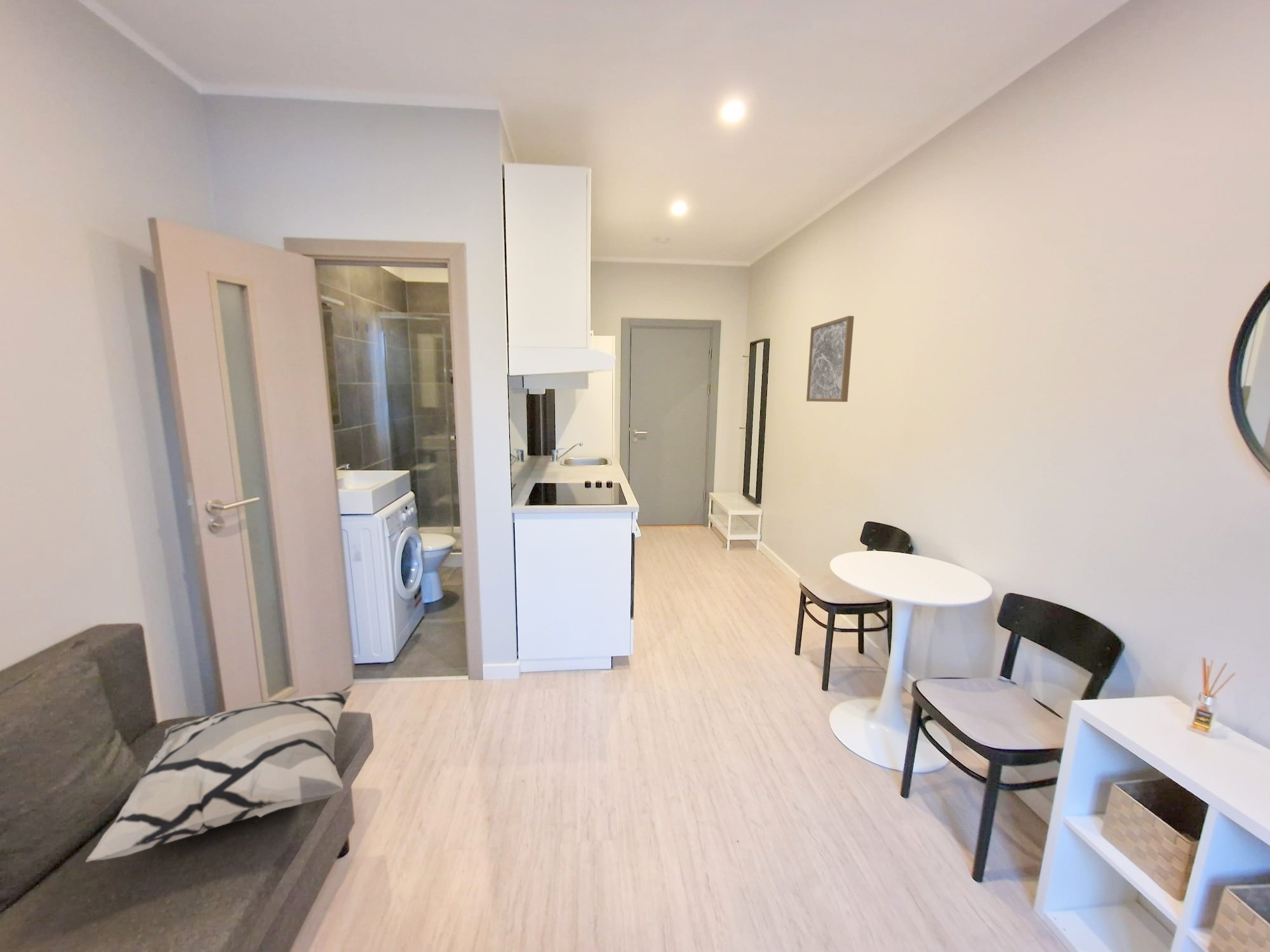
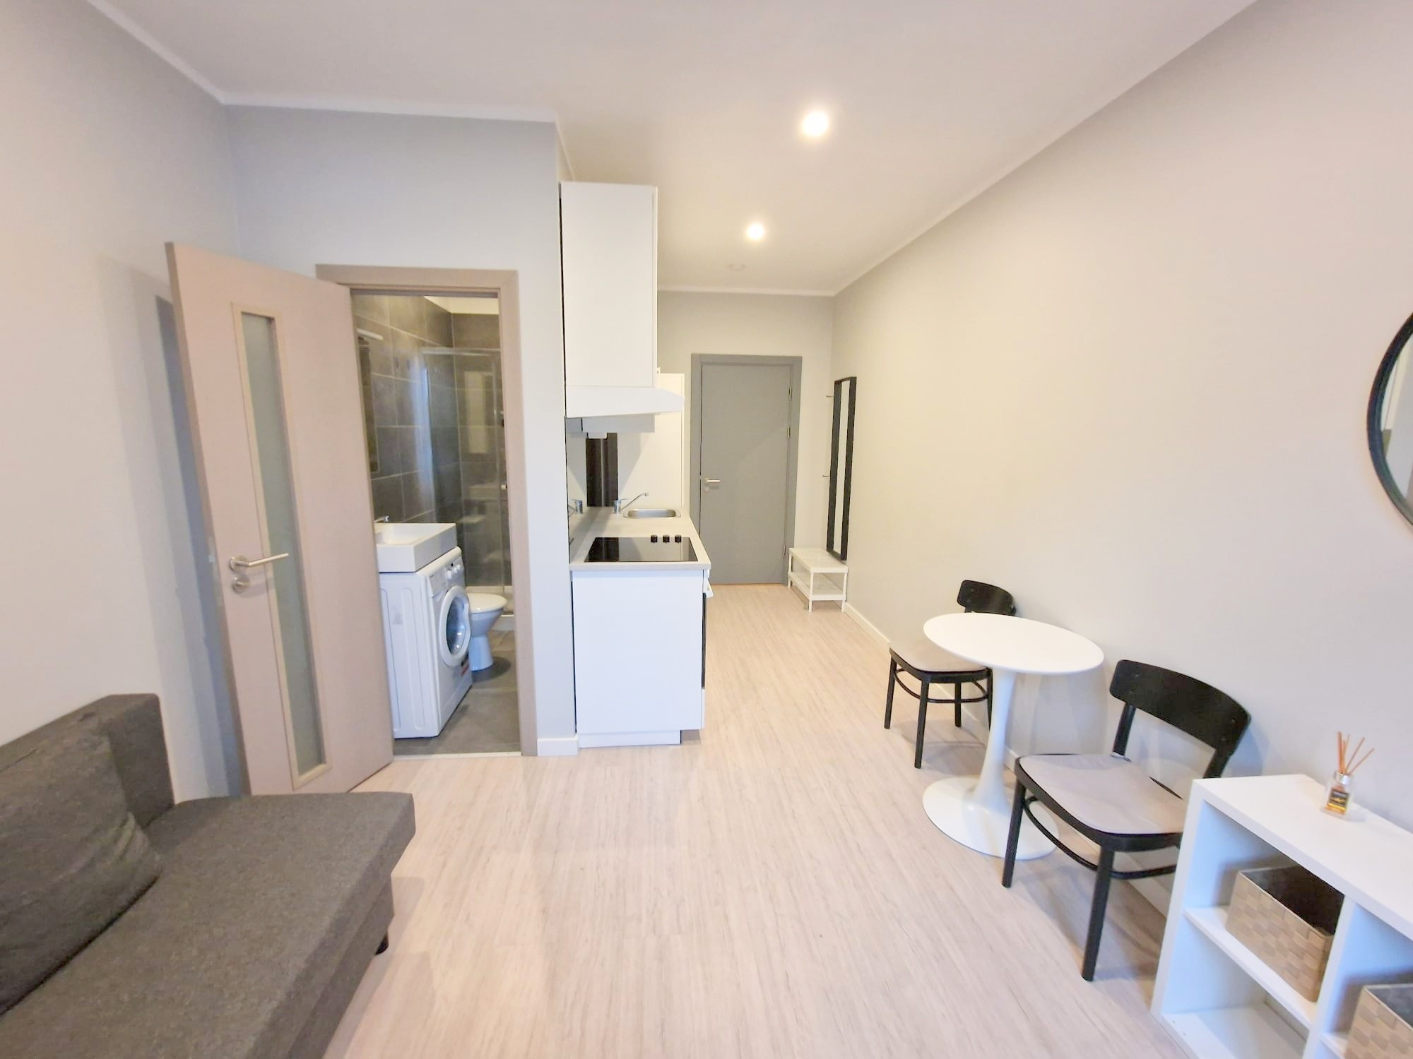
- wall art (828, 362)
- decorative pillow (247, 757)
